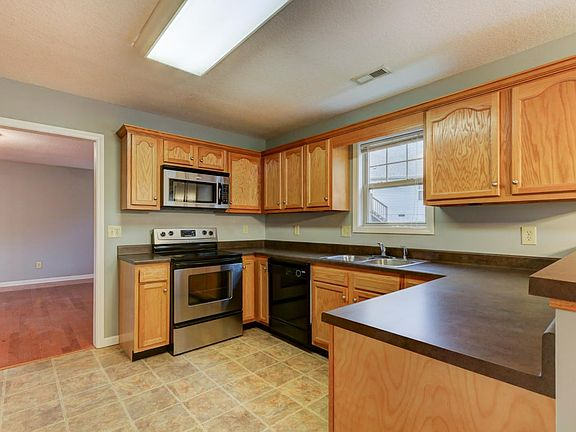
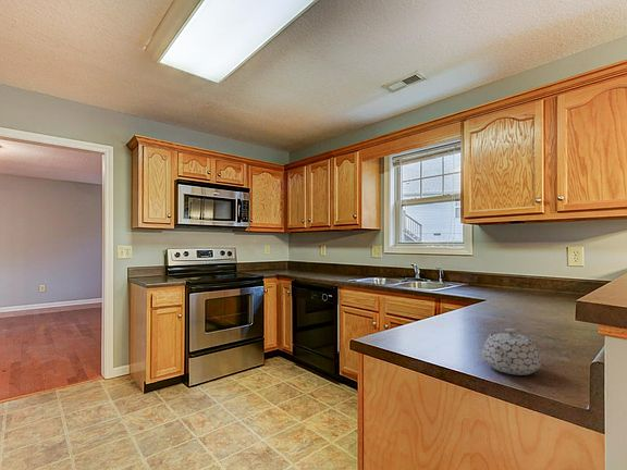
+ teapot (509, 349)
